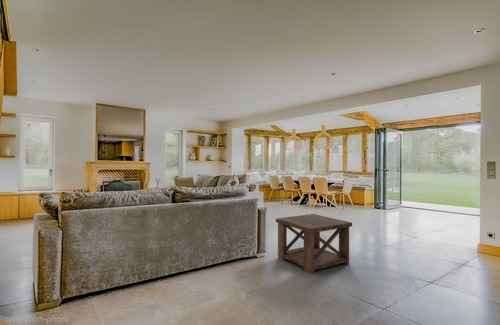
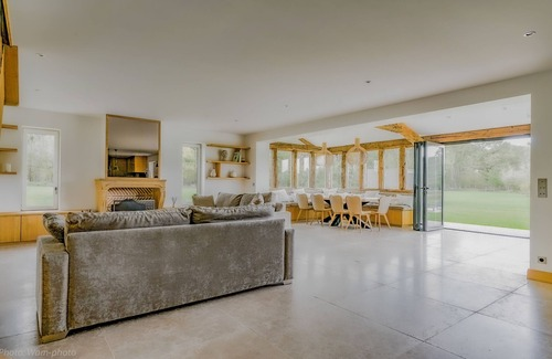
- side table (312, 240)
